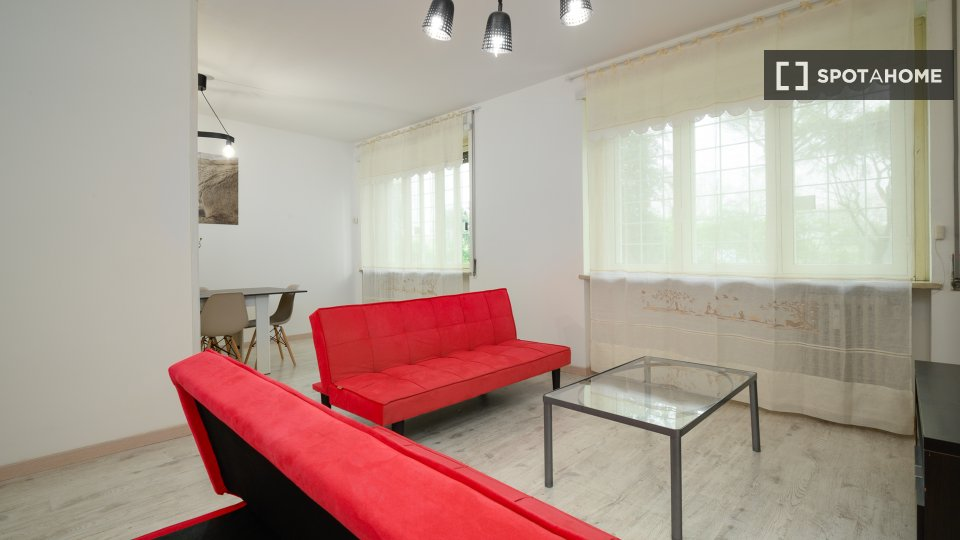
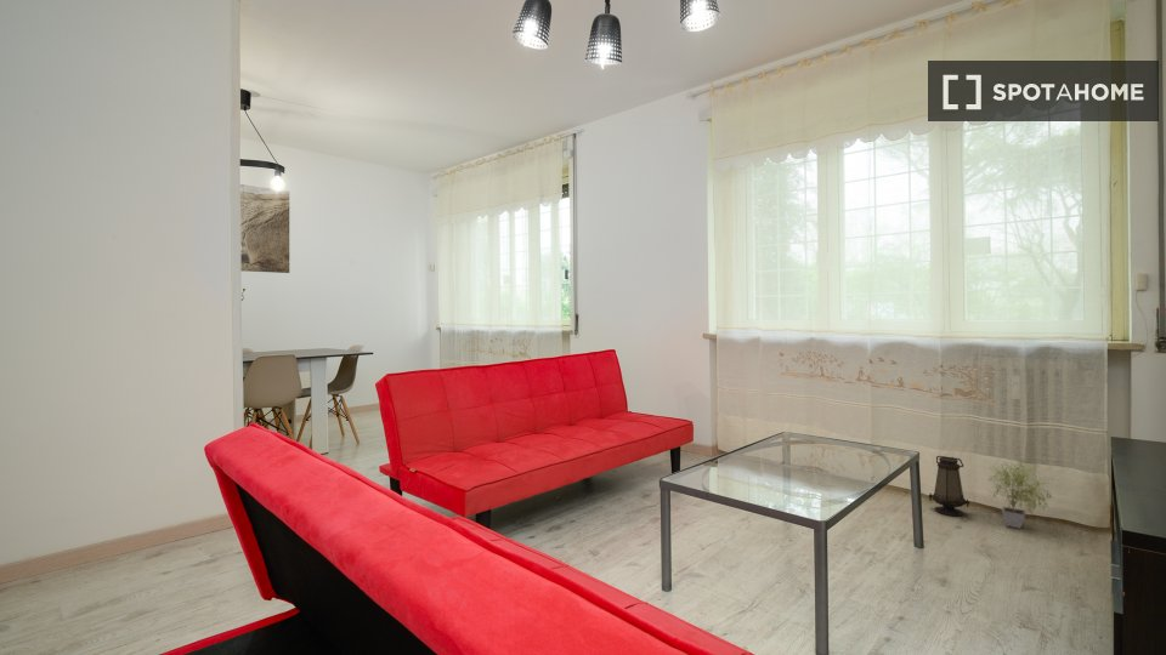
+ potted plant (1018, 490)
+ lantern (947, 484)
